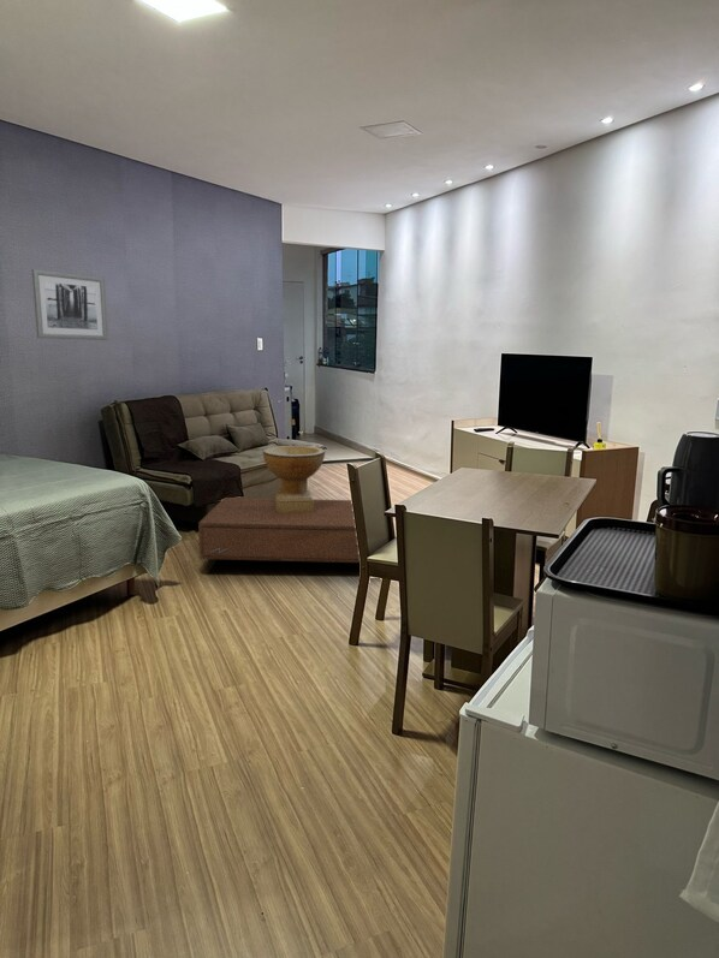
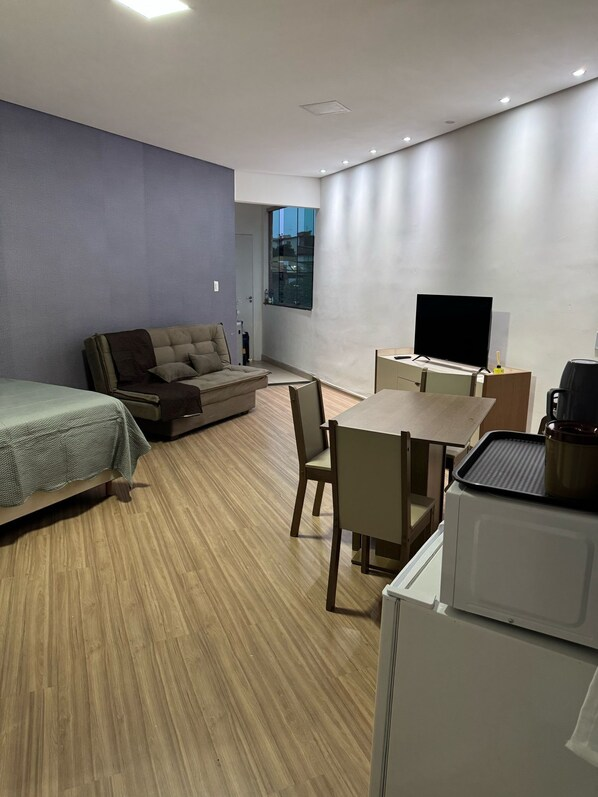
- decorative bowl (293, 478)
- wall art (72, 307)
- coffee table (302, 535)
